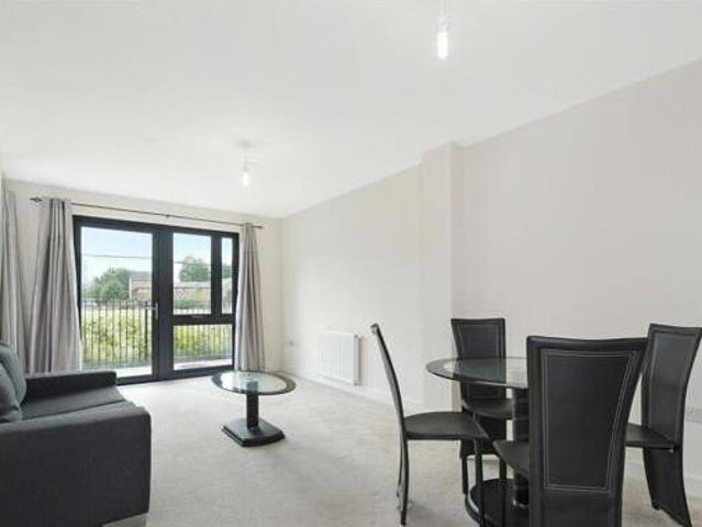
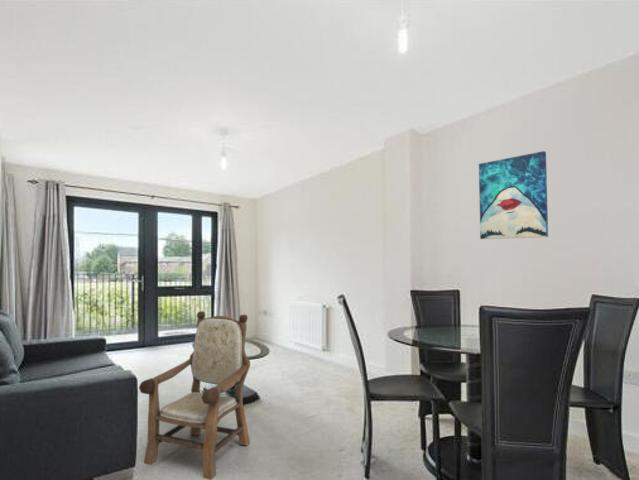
+ wall art (511, 198)
+ armchair (199, 384)
